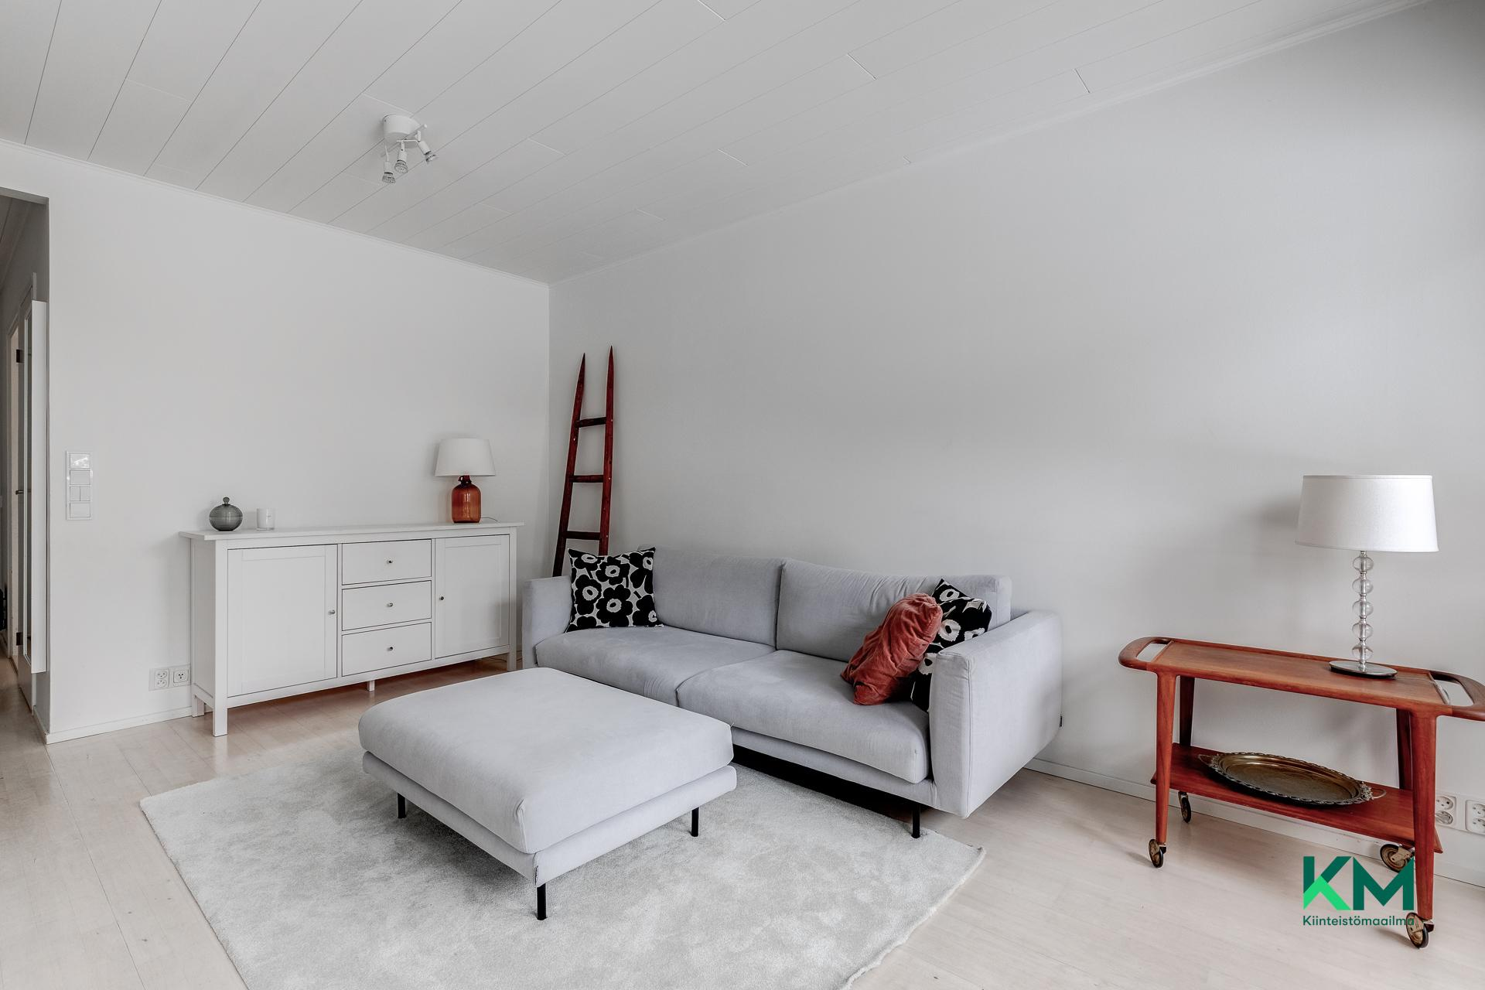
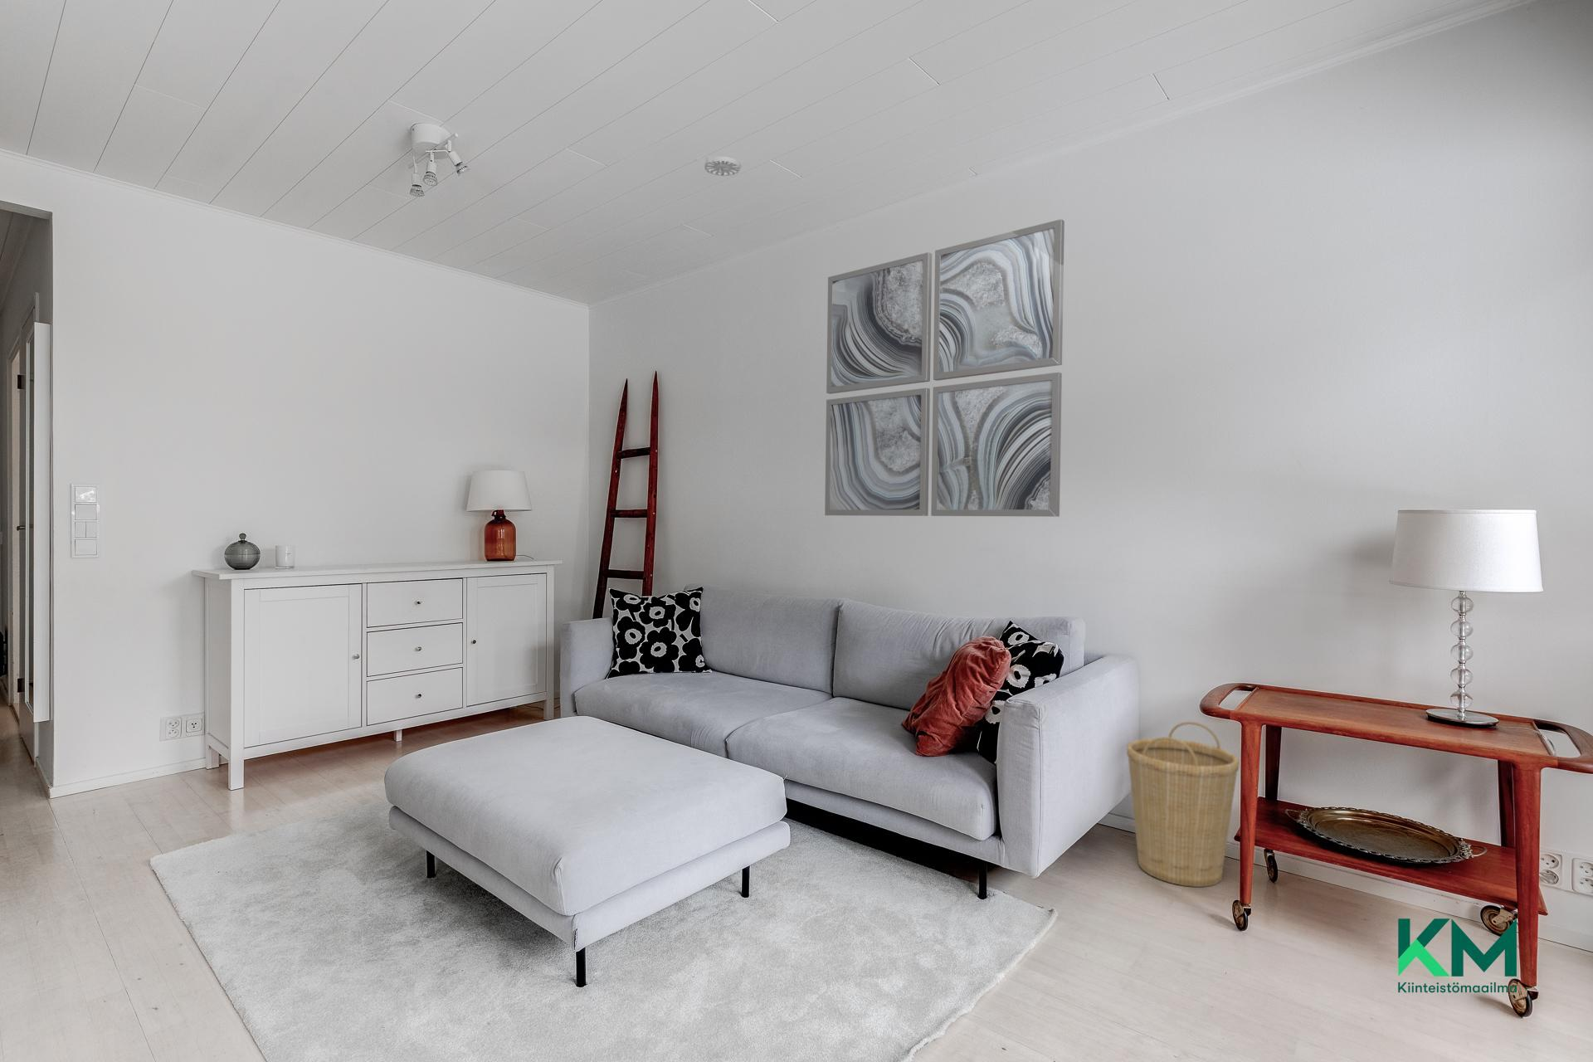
+ basket (1179, 799)
+ wall art (929, 380)
+ smoke detector (723, 167)
